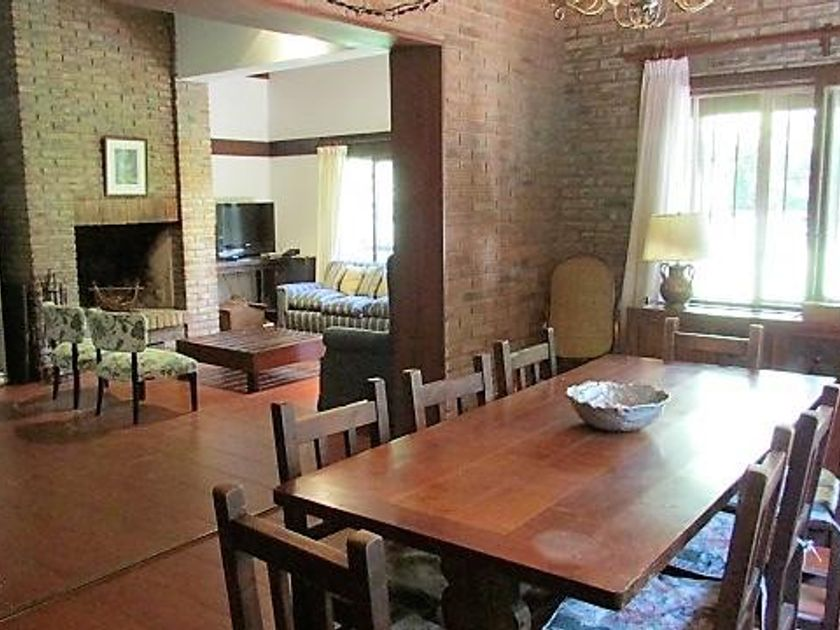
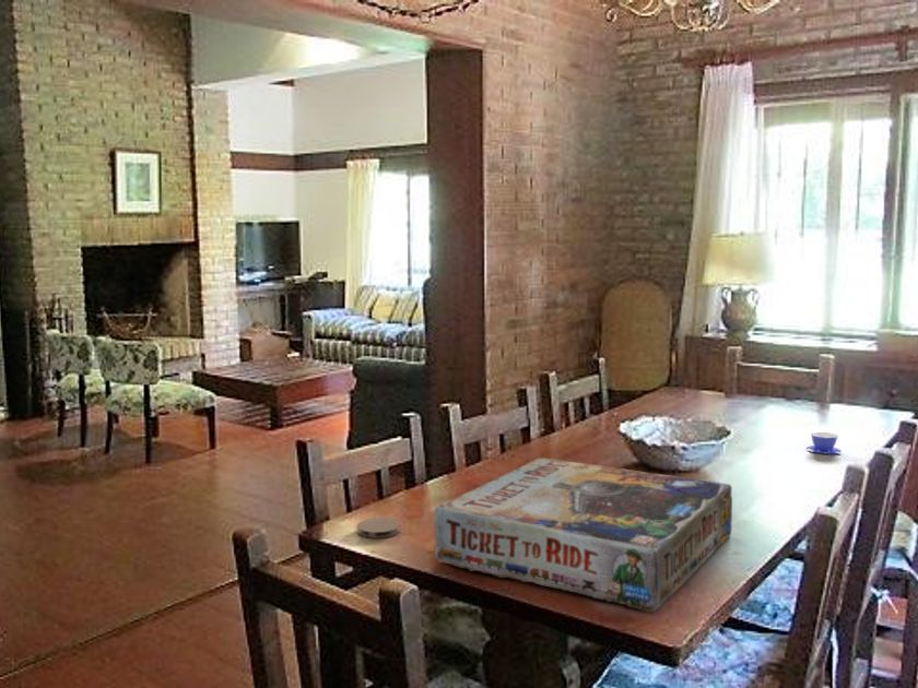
+ teacup (823, 442)
+ board game (588, 521)
+ coaster (378, 527)
